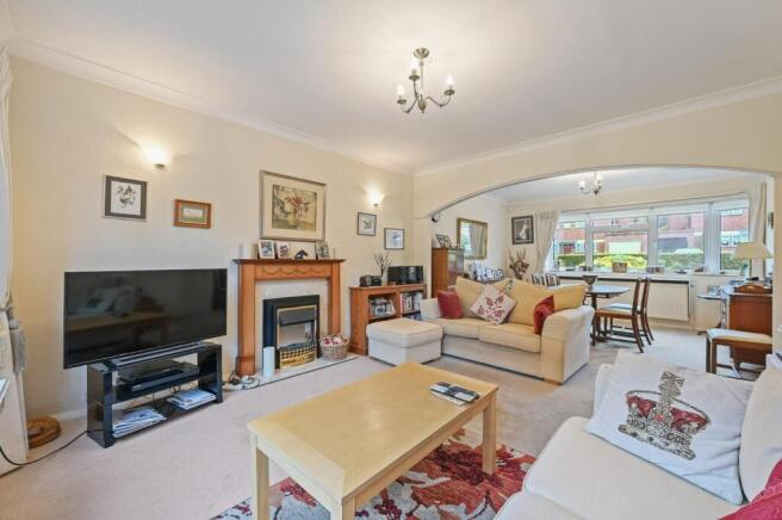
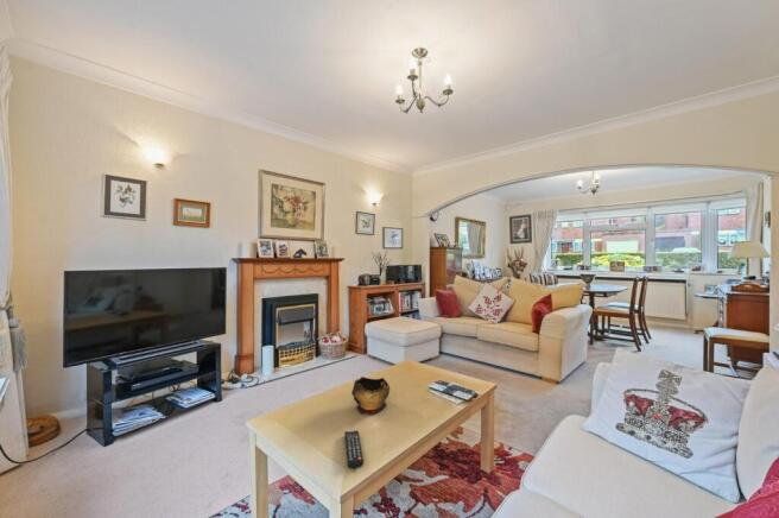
+ remote control (353, 447)
+ decorative bowl (370, 391)
